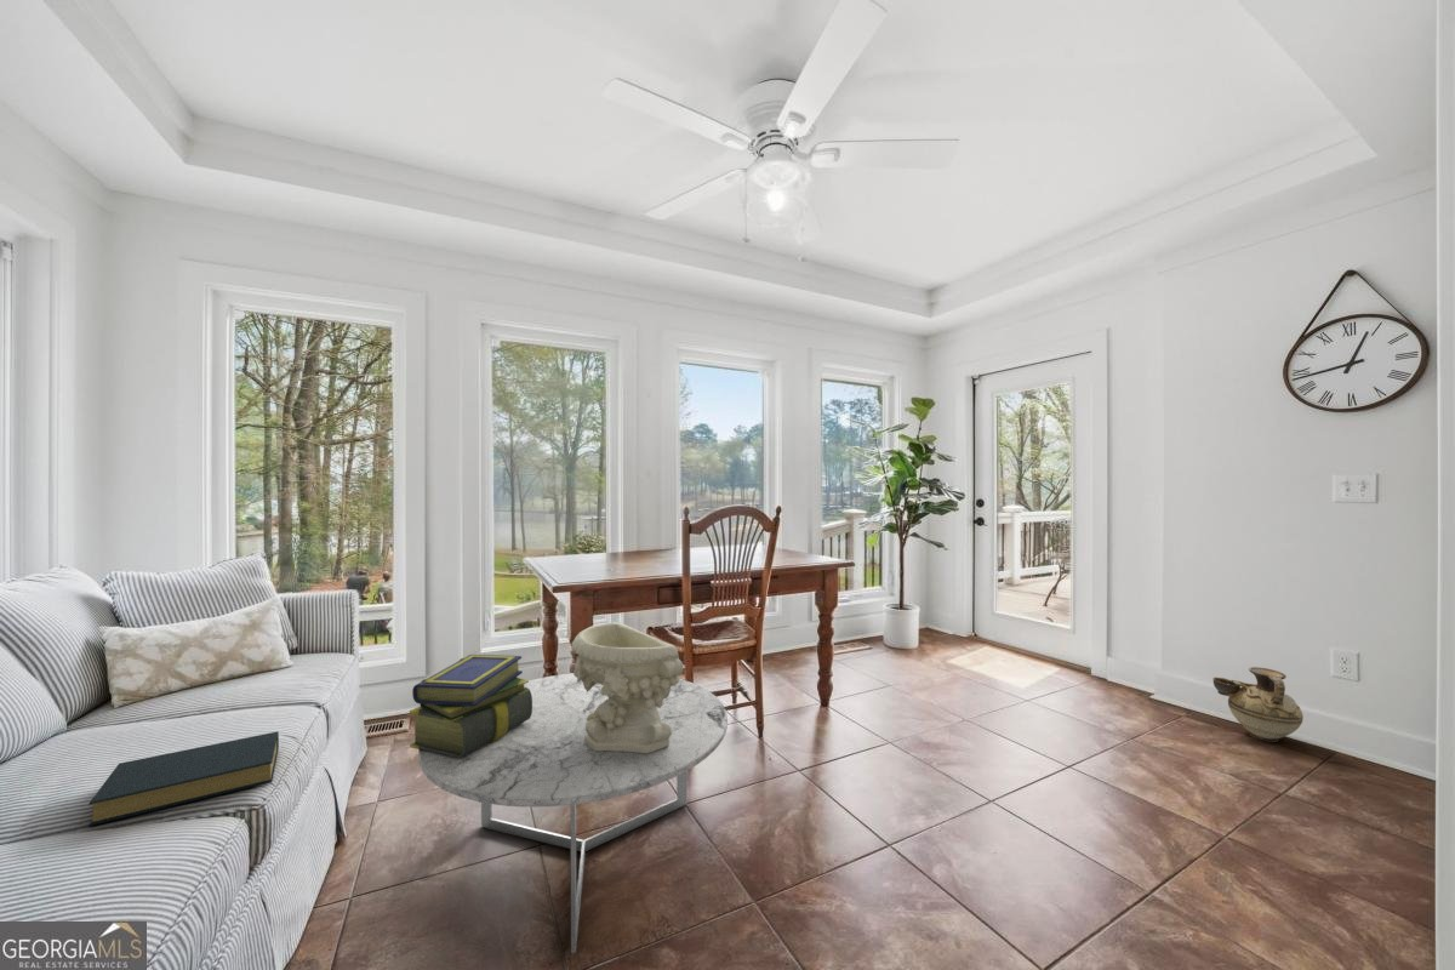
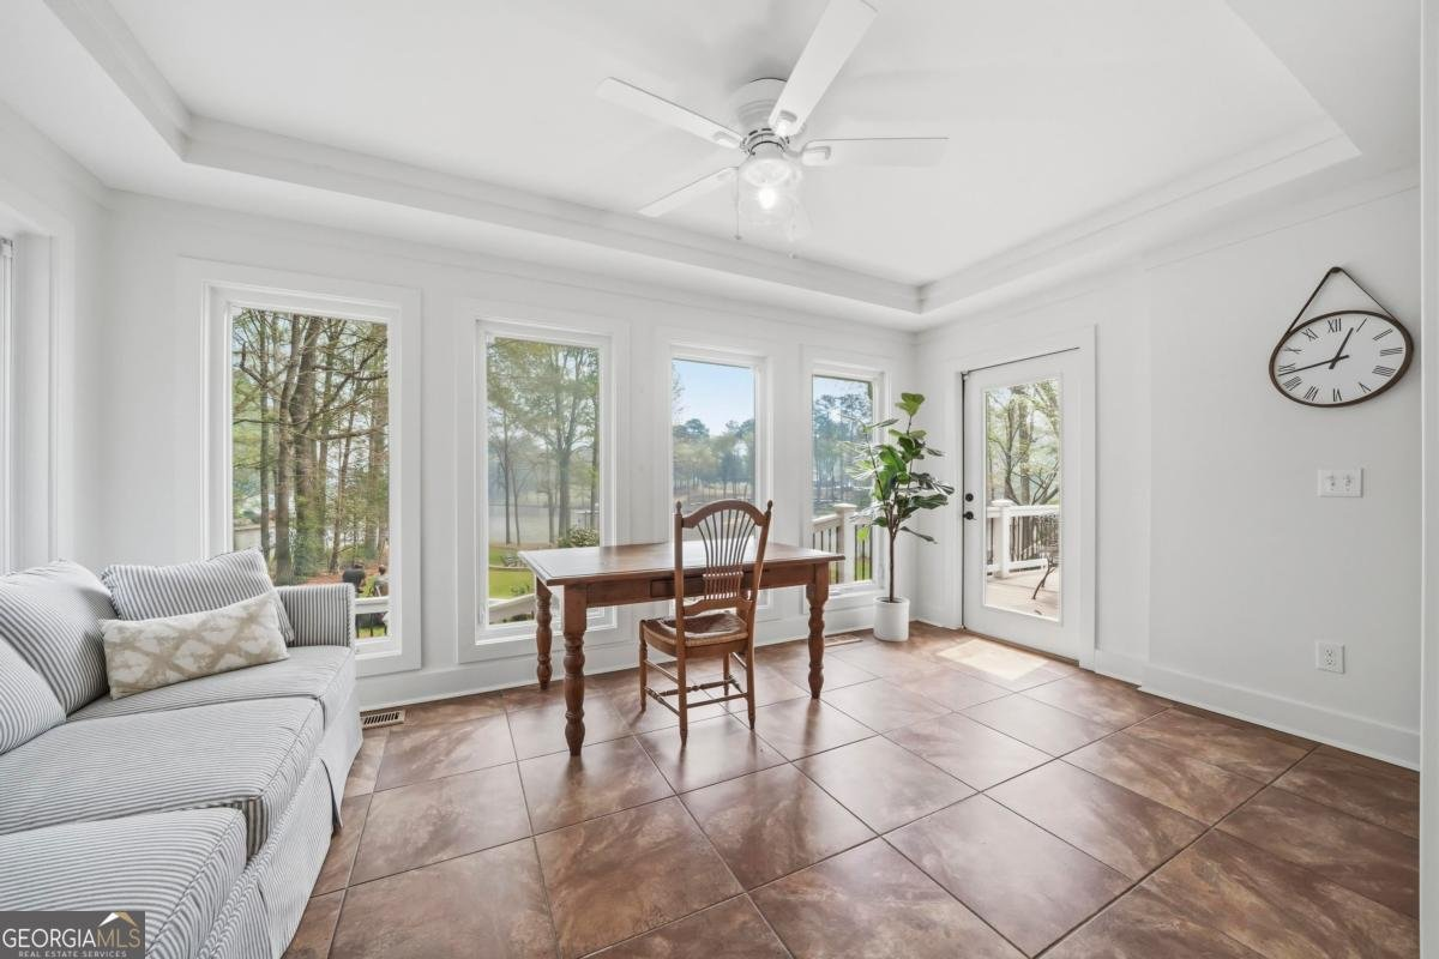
- stack of books (473, 700)
- coffee table (583, 784)
- decorative bowl (620, 683)
- ceramic jug (1259, 702)
- hardback book (195, 771)
